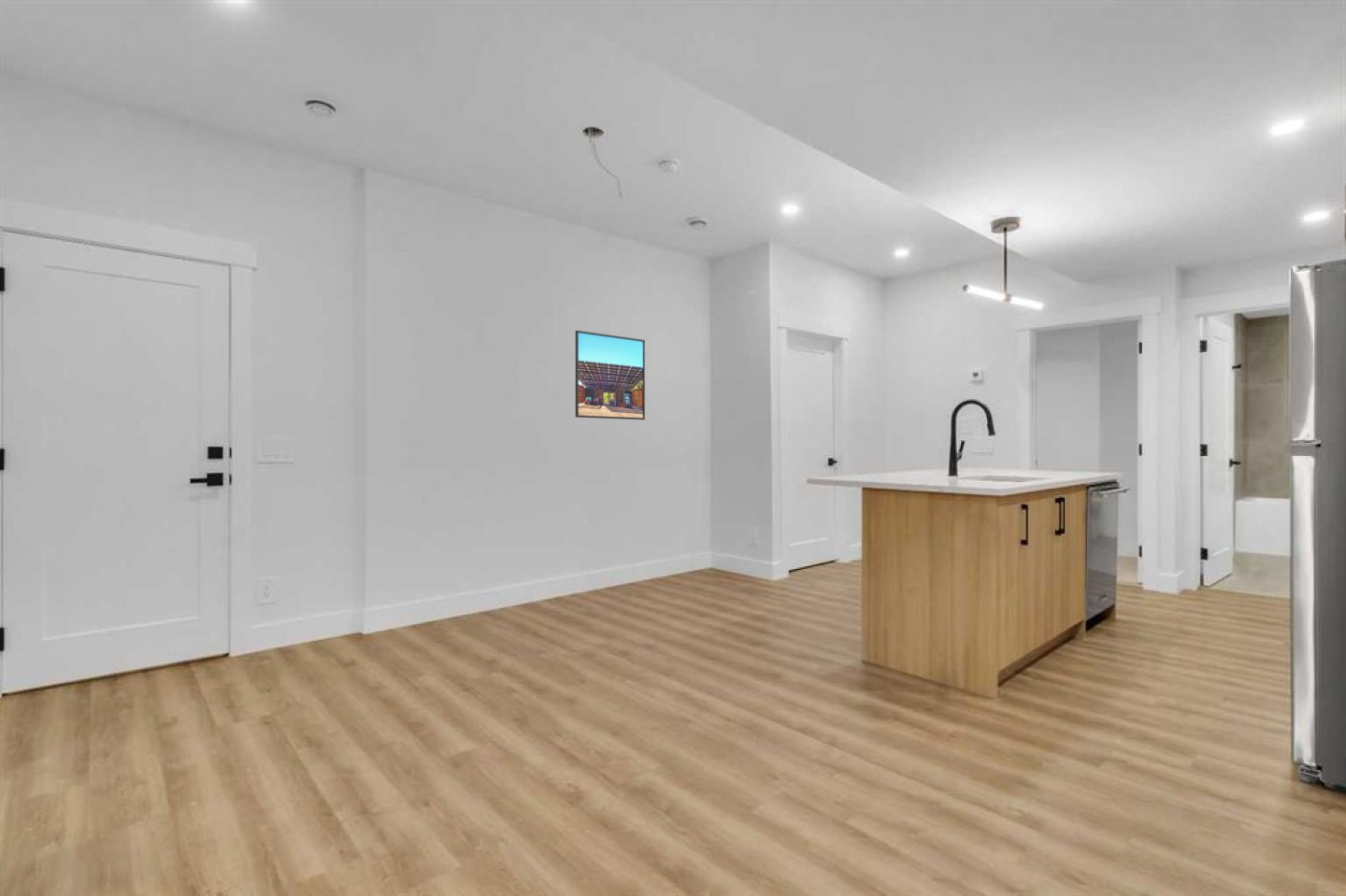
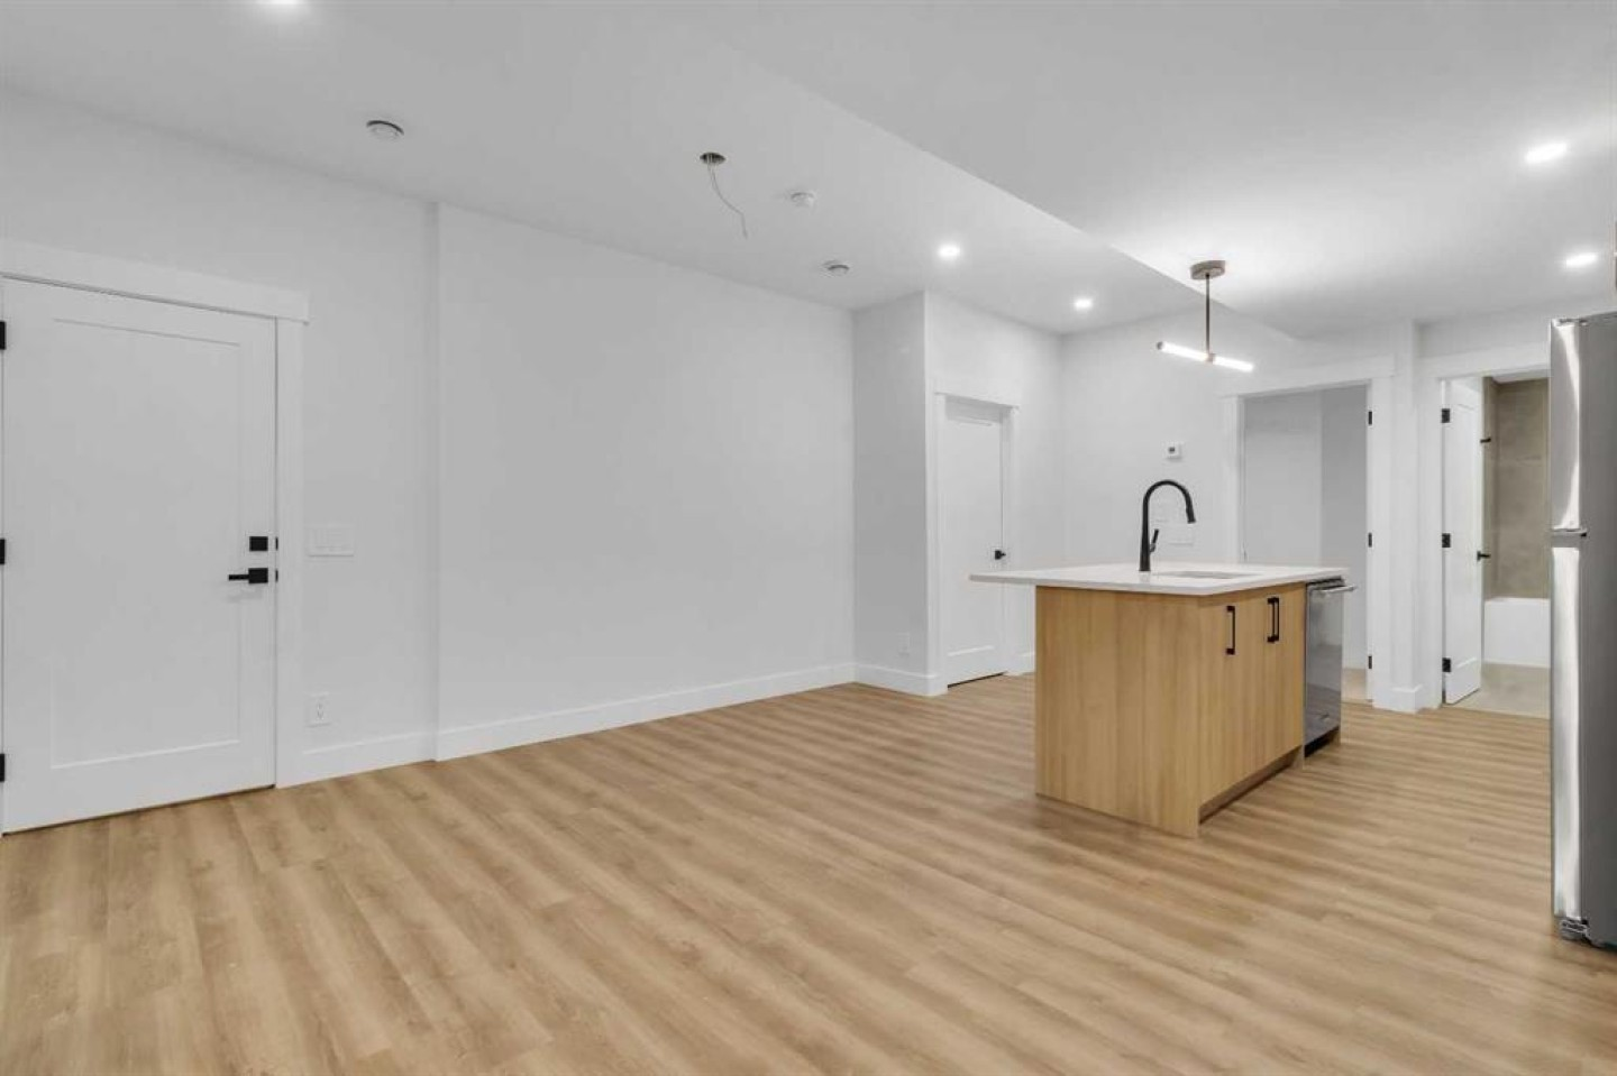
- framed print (611, 377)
